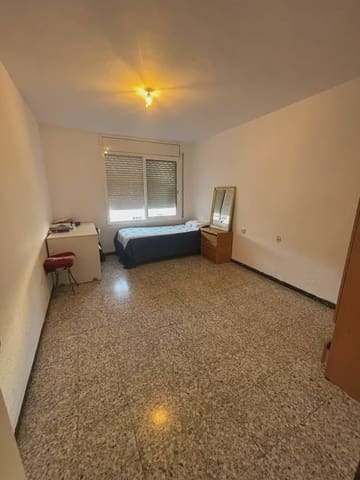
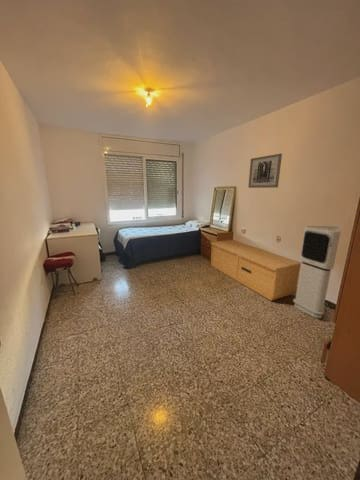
+ wall art (263, 172)
+ air purifier (319, 270)
+ dresser (248, 264)
